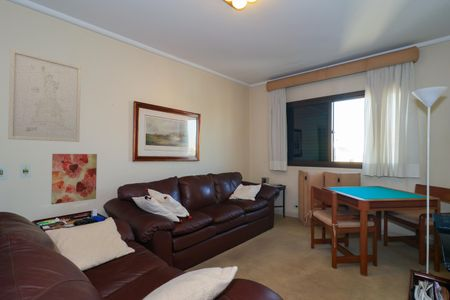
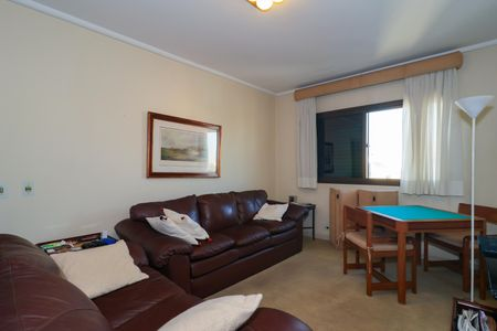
- wall art (75, 177)
- wall art (47, 99)
